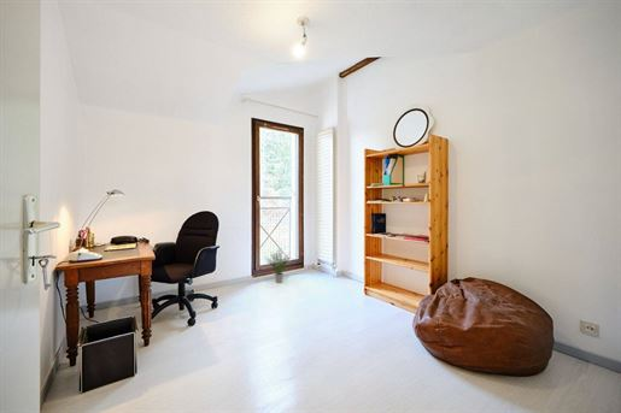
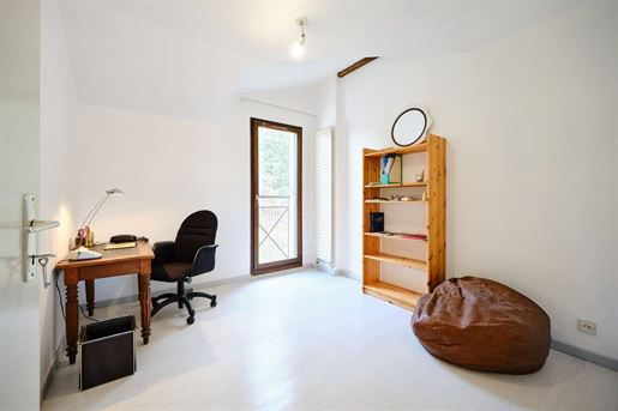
- potted plant (279, 265)
